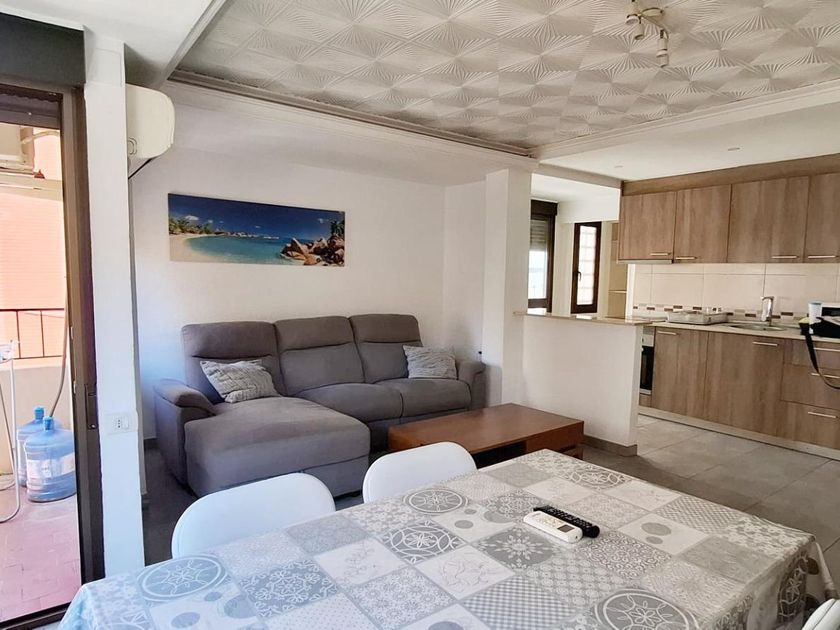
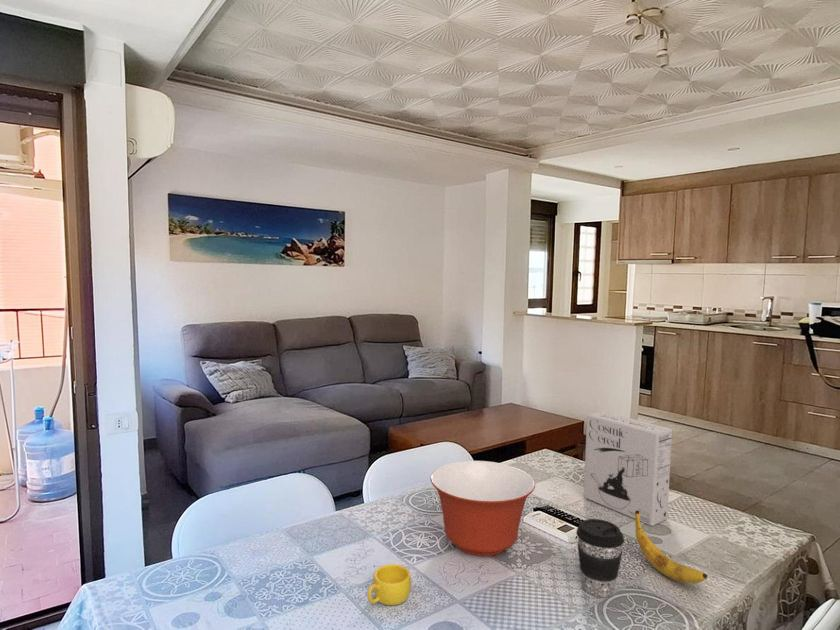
+ cup (387, 587)
+ coffee cup (598, 558)
+ mixing bowl (481, 510)
+ banana (666, 556)
+ cereal box (625, 464)
